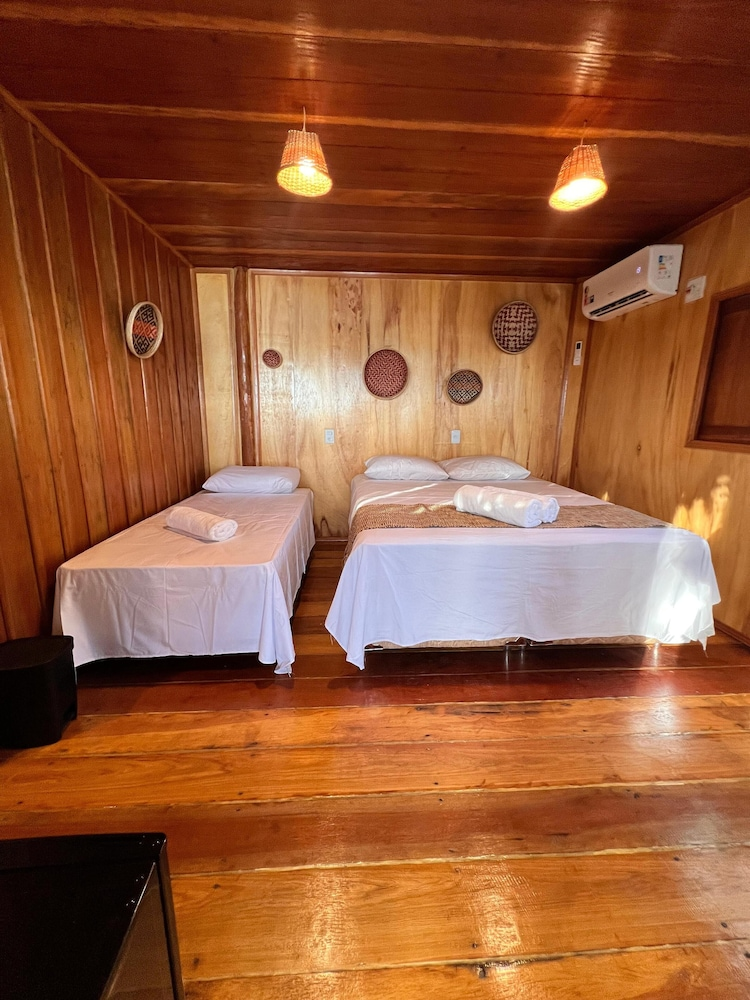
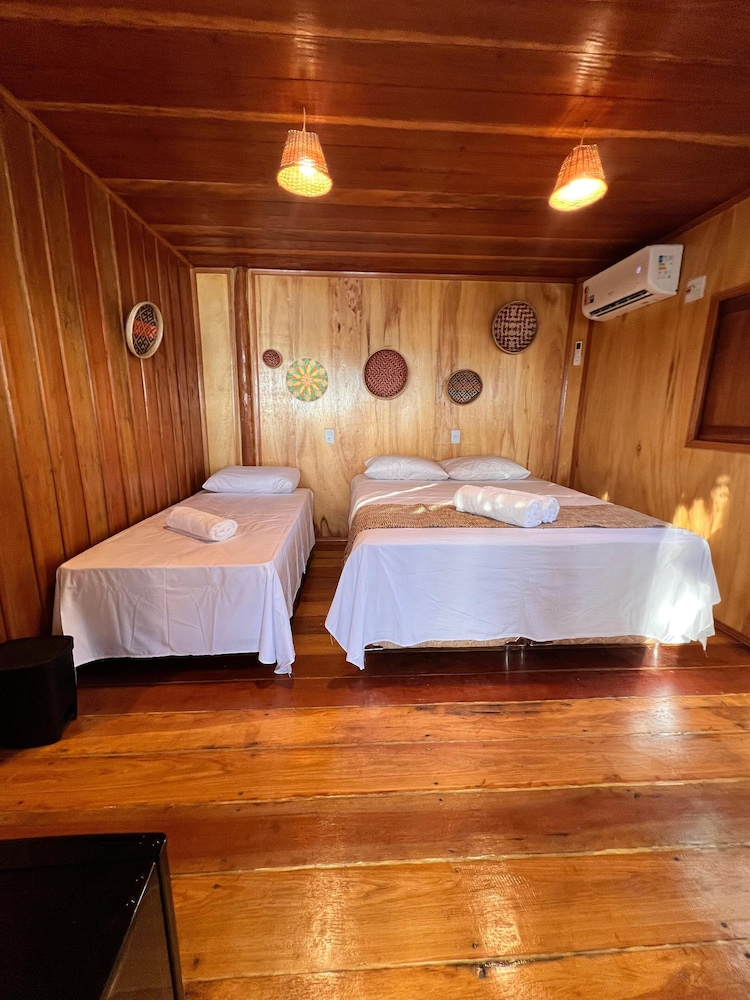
+ decorative plate (307, 380)
